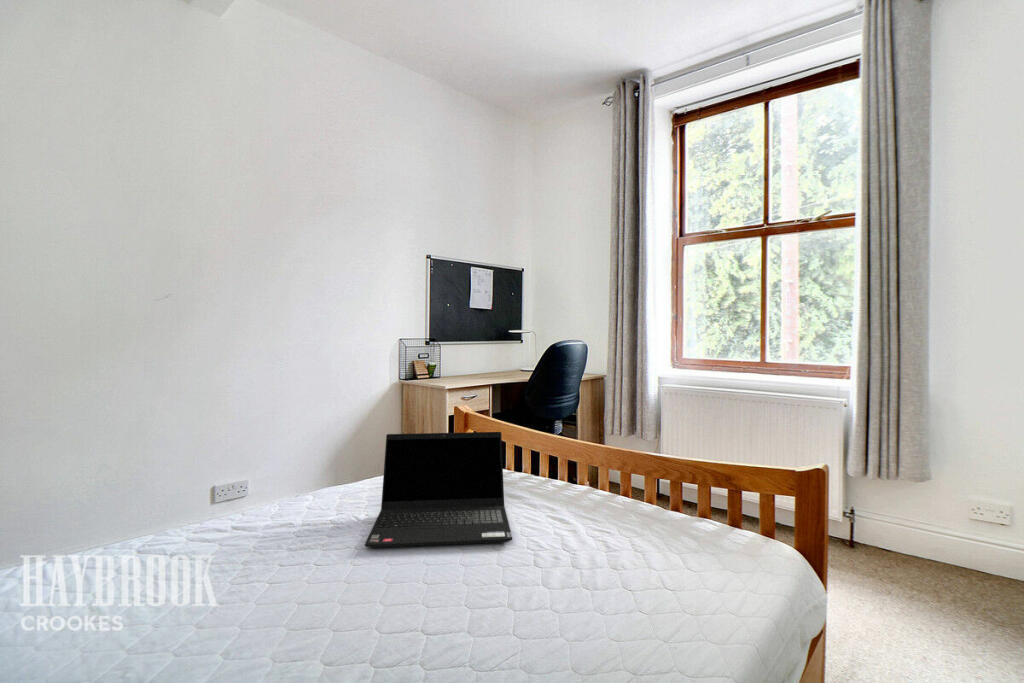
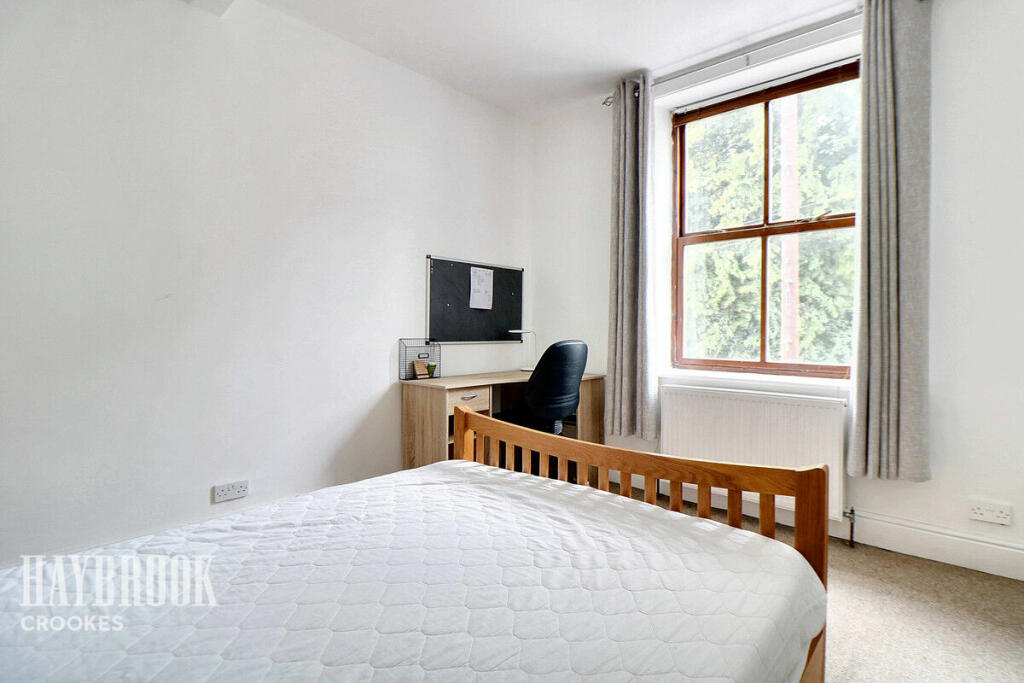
- laptop computer (442, 483)
